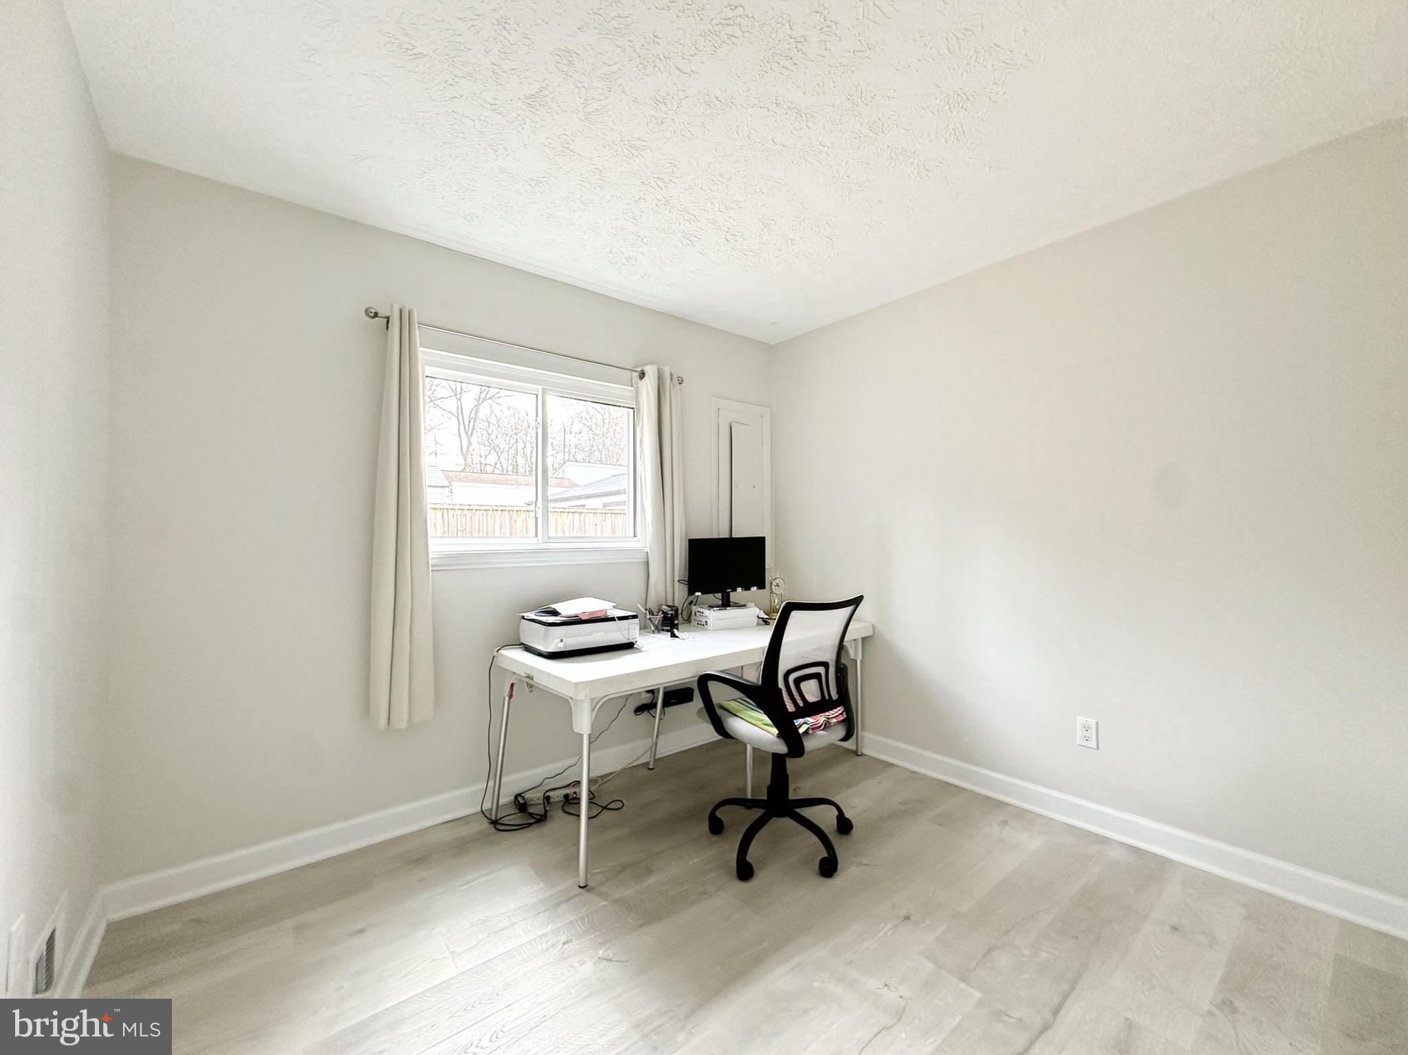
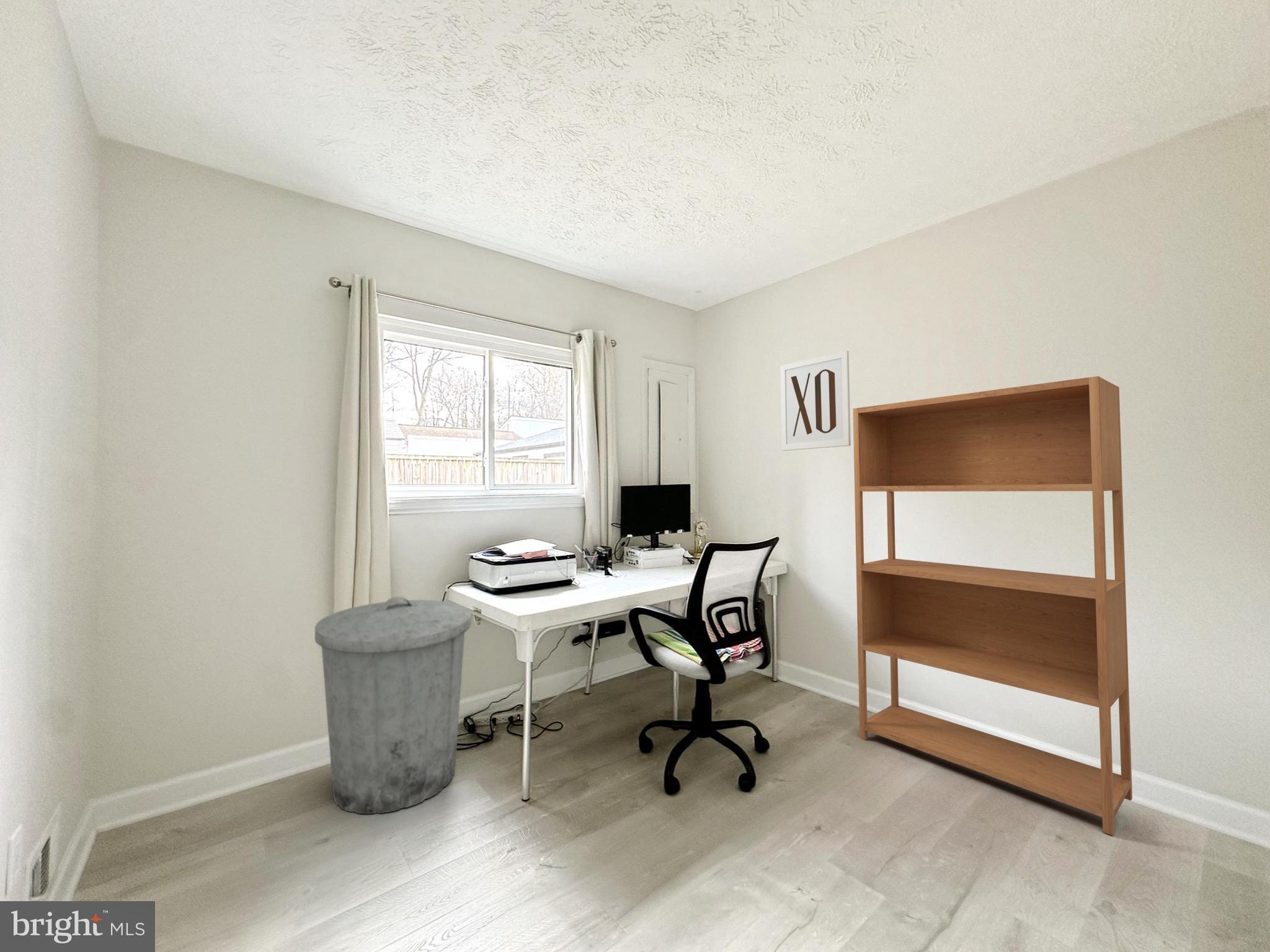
+ wall art (814, 403)
+ trash can (397, 689)
+ bookshelf (976, 580)
